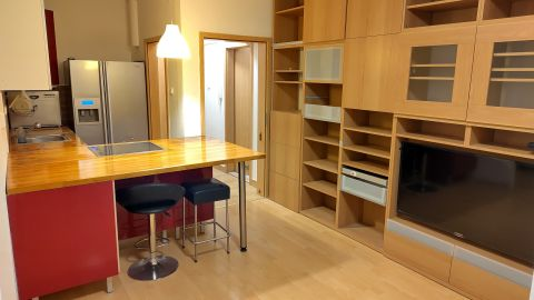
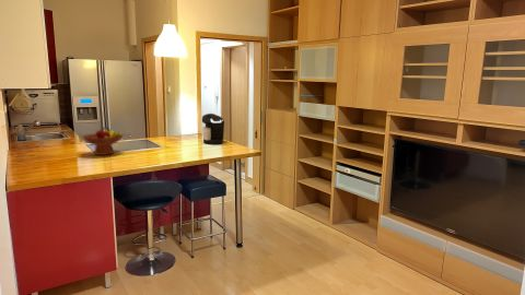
+ coffee maker (213, 128)
+ fruit bowl (103, 141)
